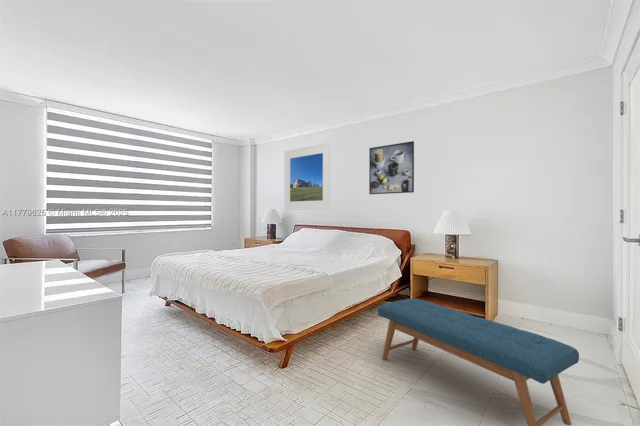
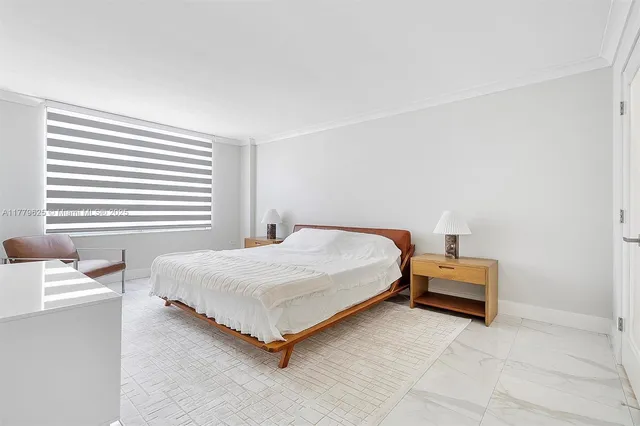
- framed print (305, 178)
- bench (459, 351)
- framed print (390, 169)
